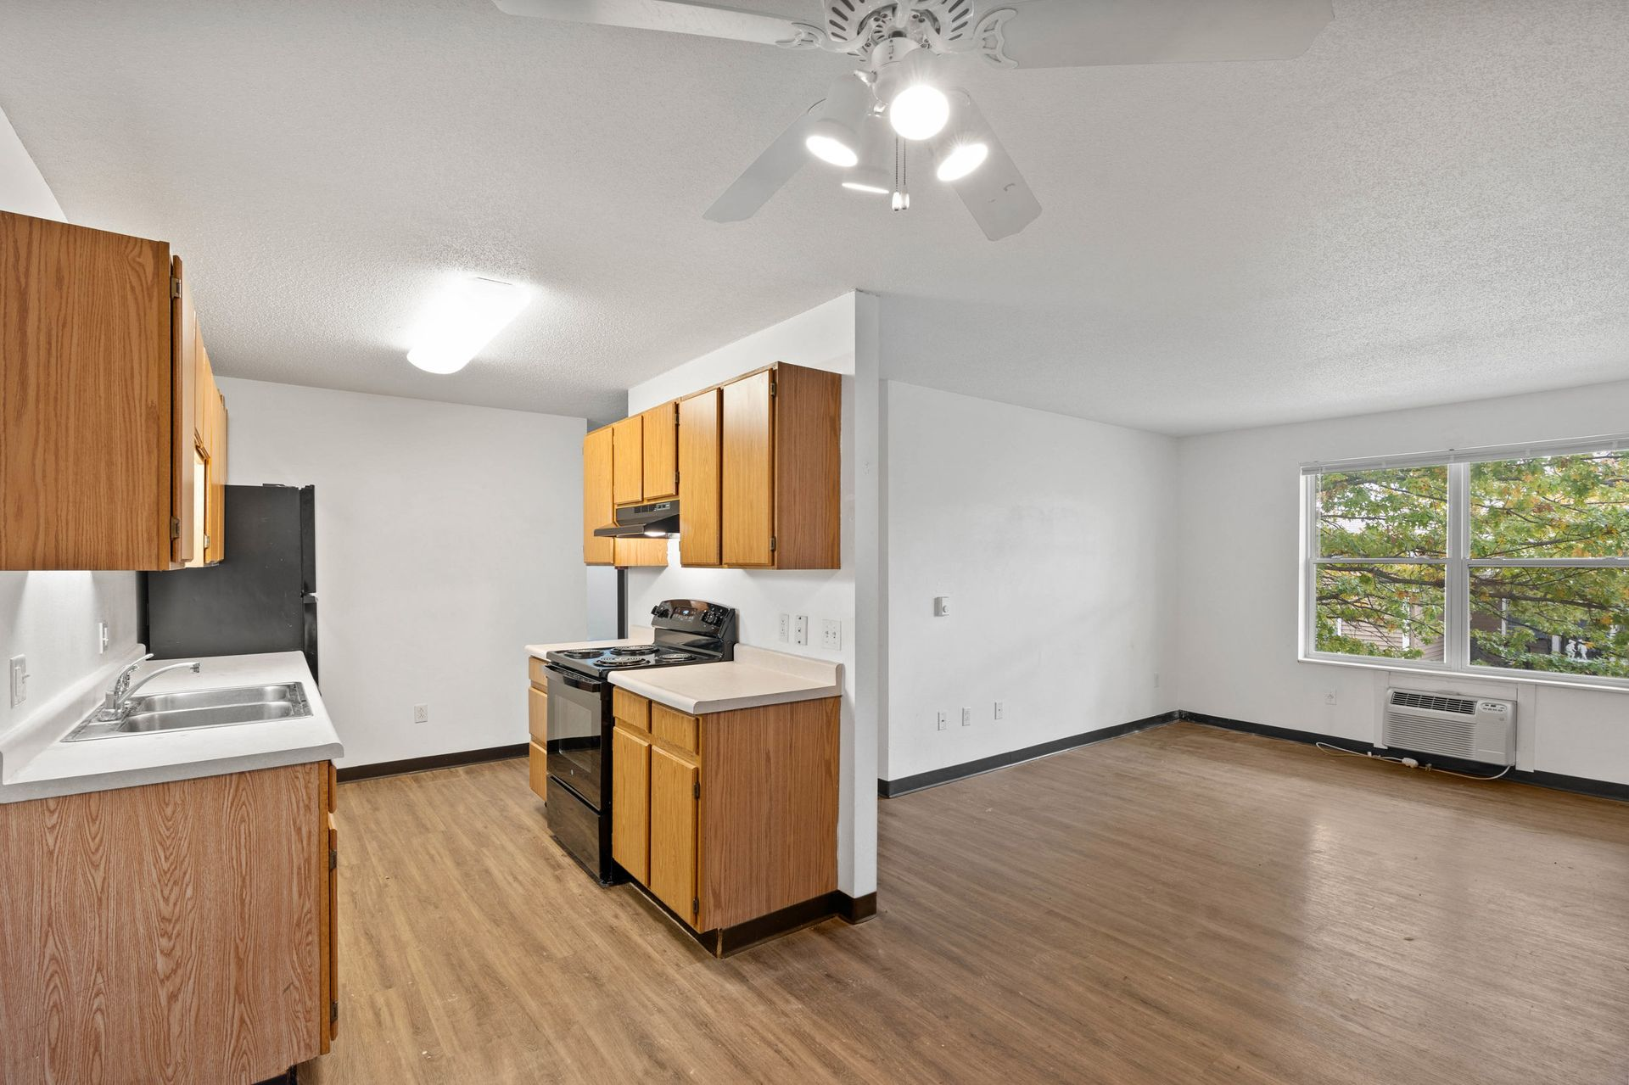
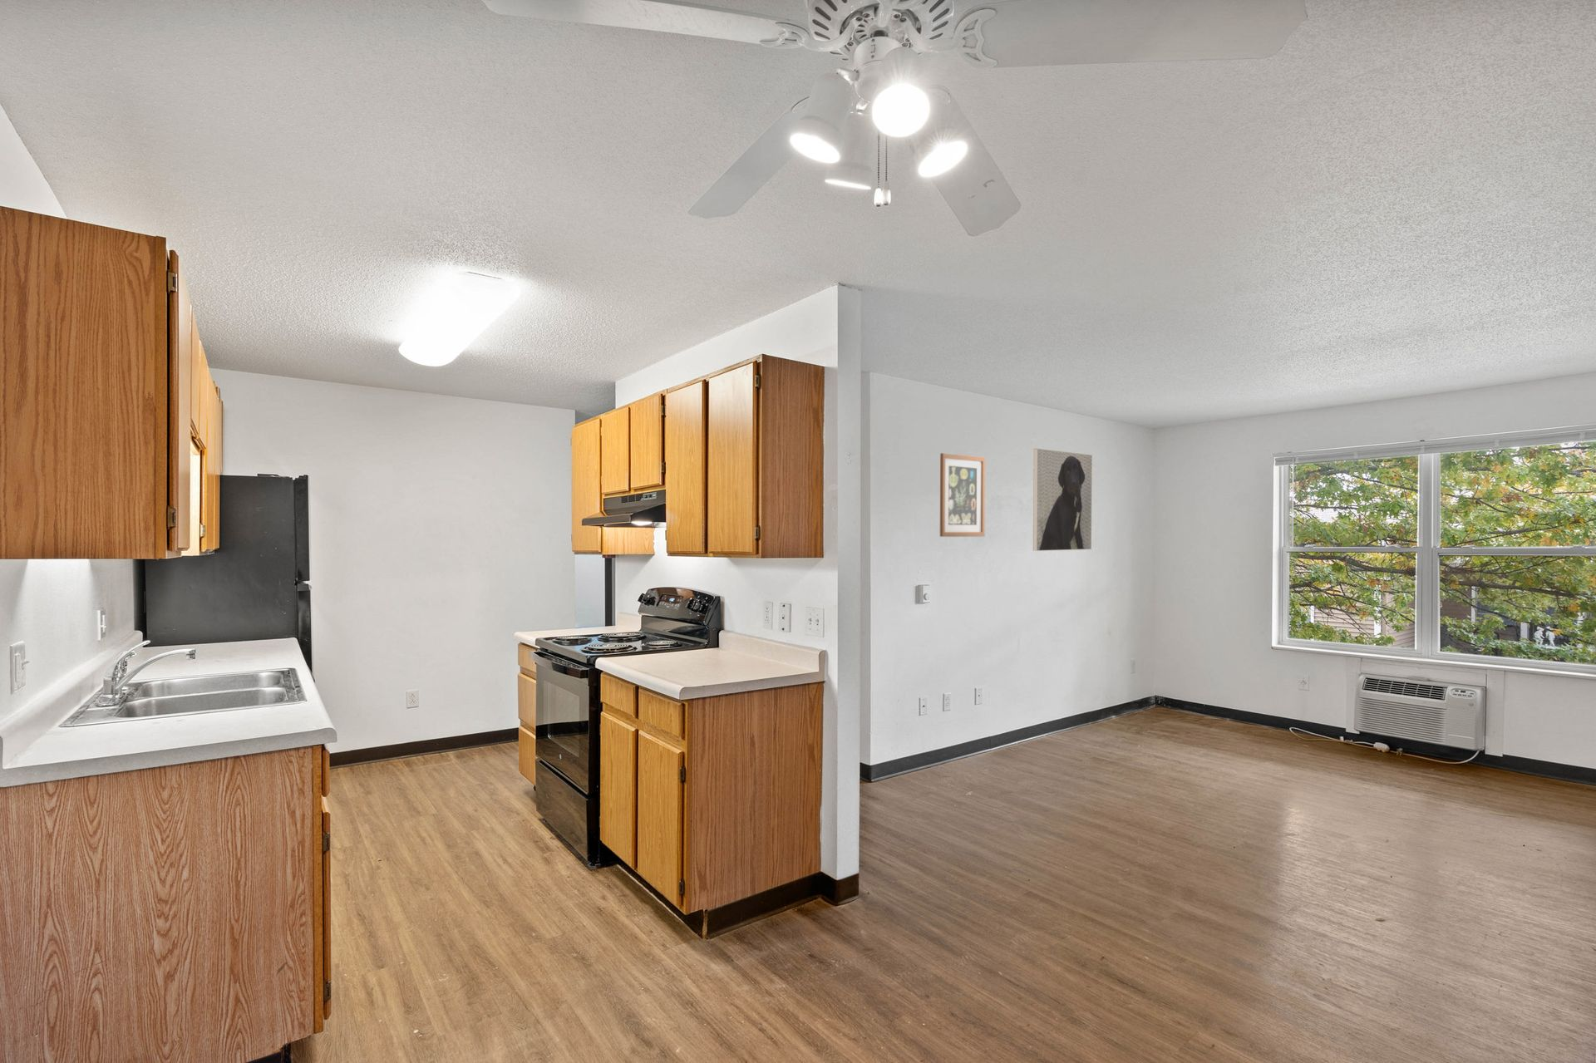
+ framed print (1063, 501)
+ wall art (962, 496)
